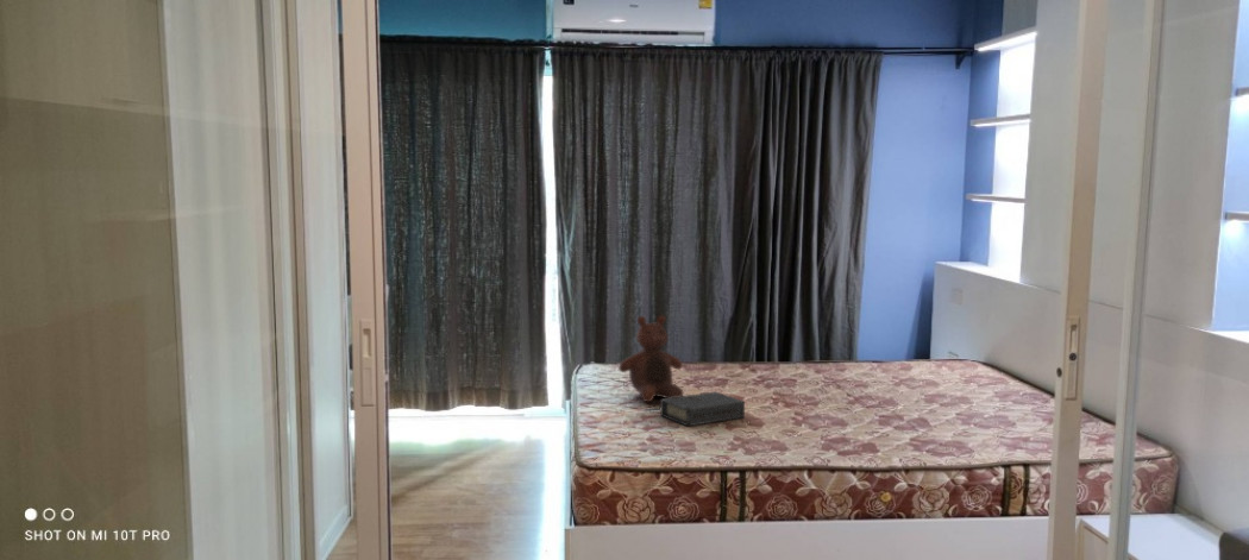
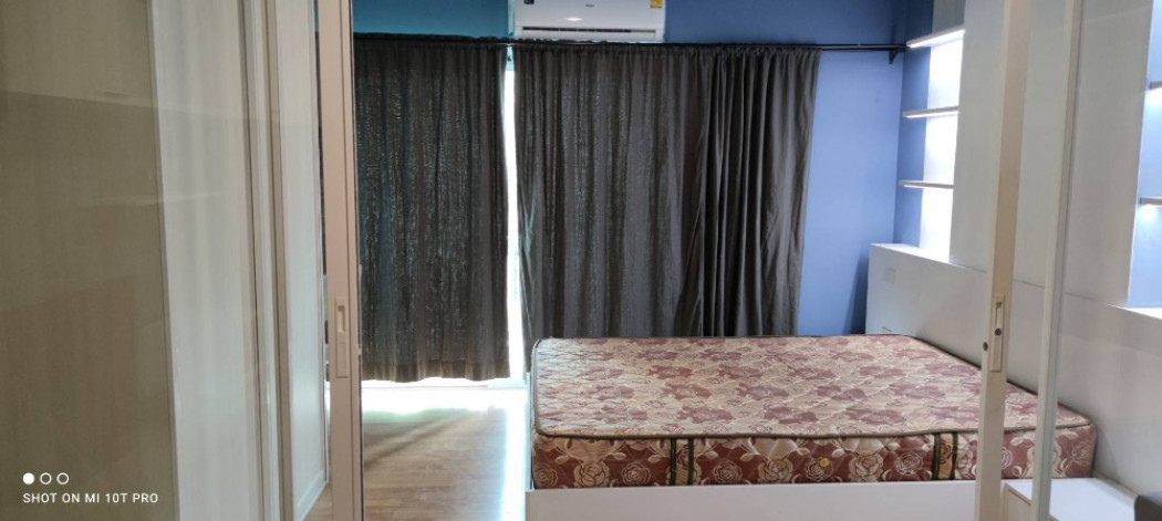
- book (702, 408)
- stuffed bear (654, 357)
